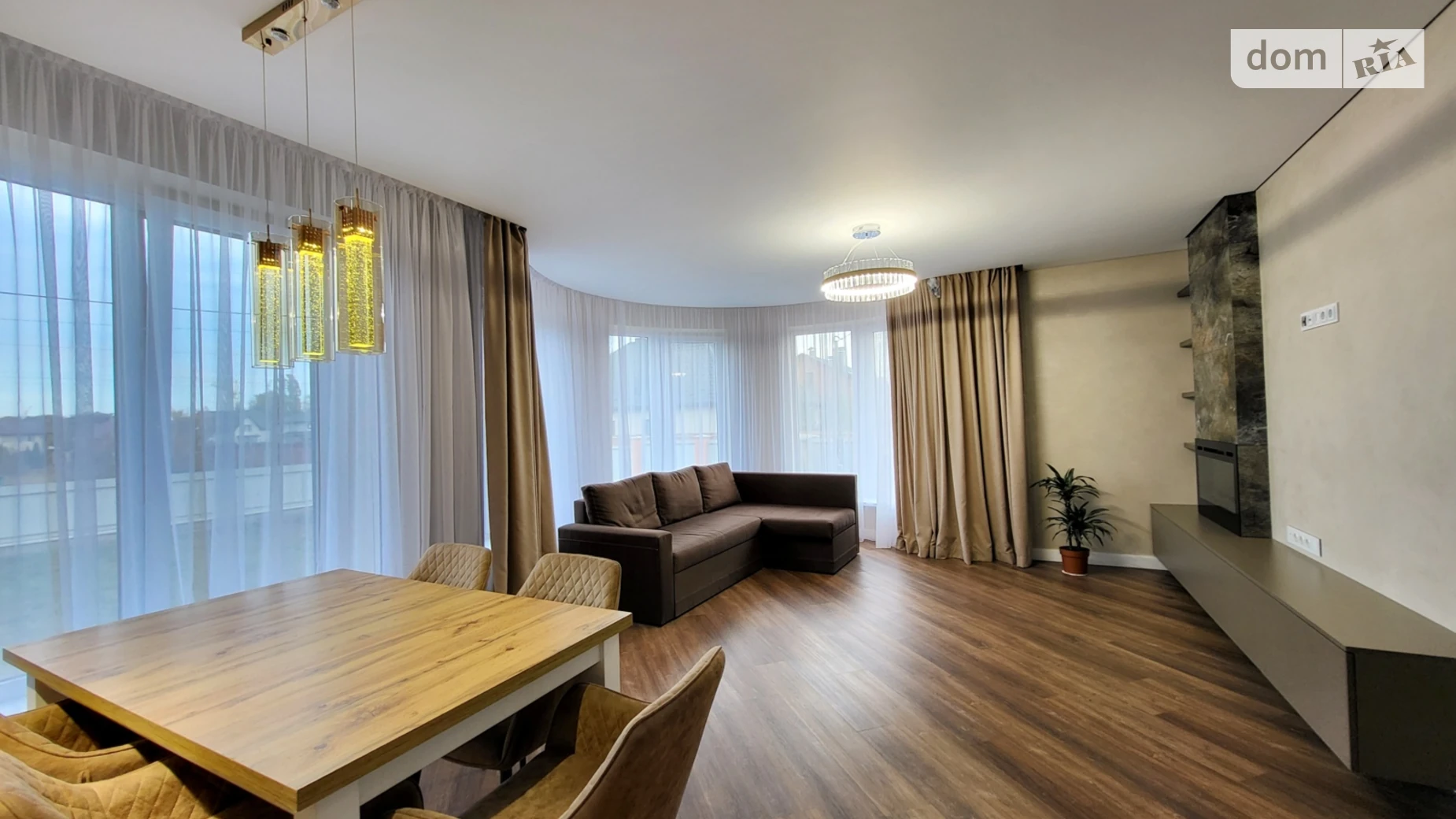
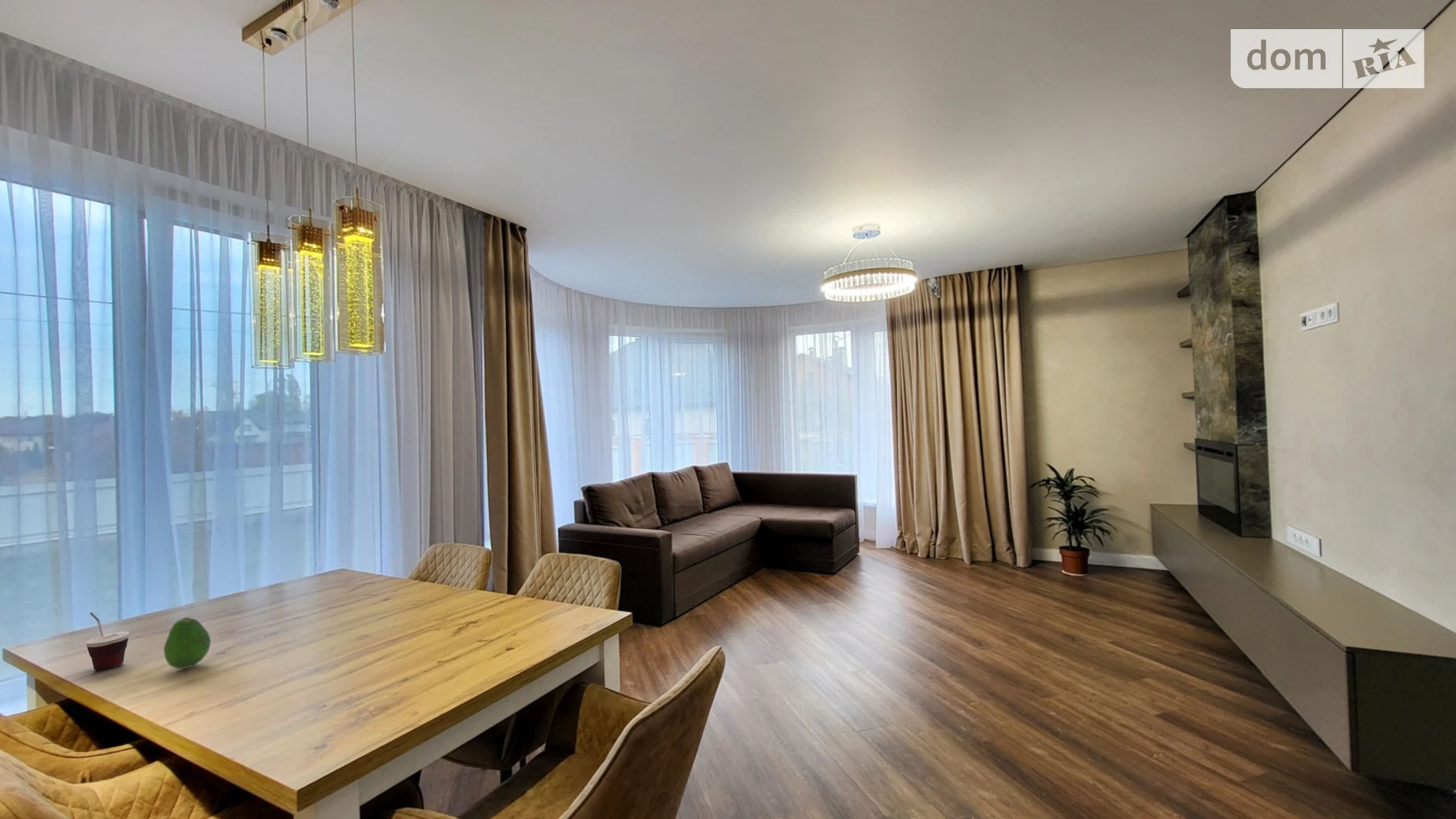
+ fruit (187, 642)
+ cup (102, 639)
